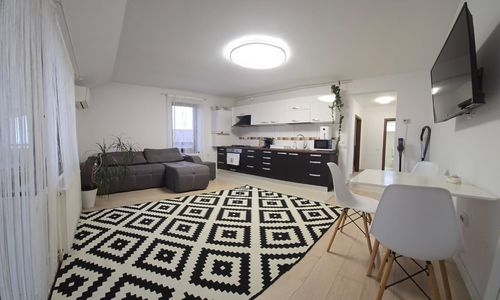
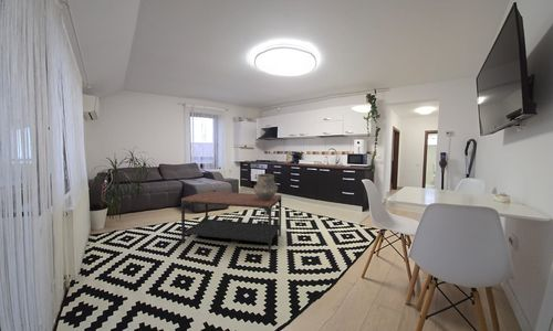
+ ceramic pot (265, 186)
+ coffee table (231, 221)
